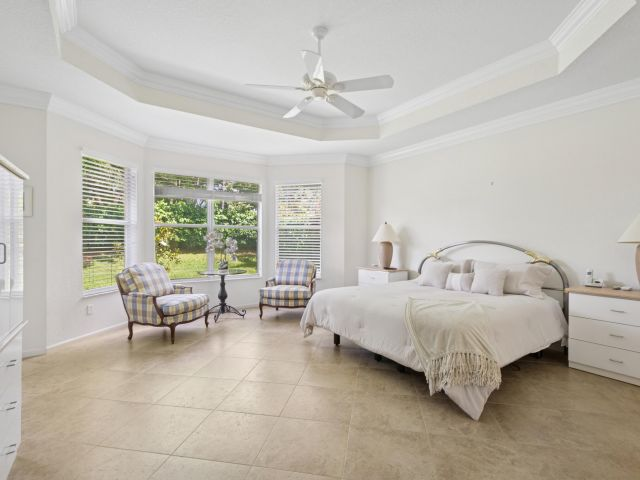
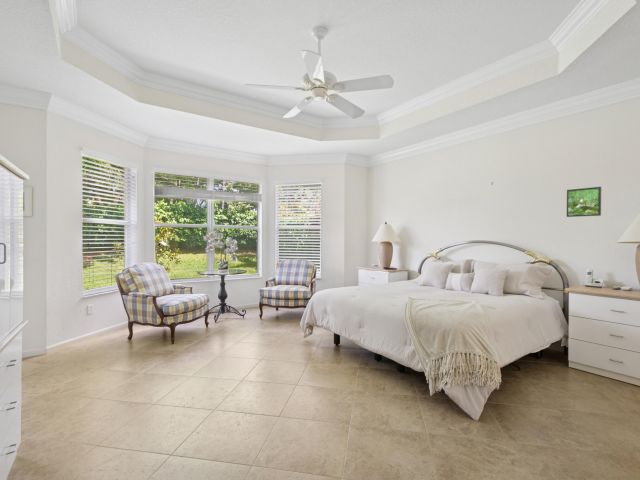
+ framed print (583, 202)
